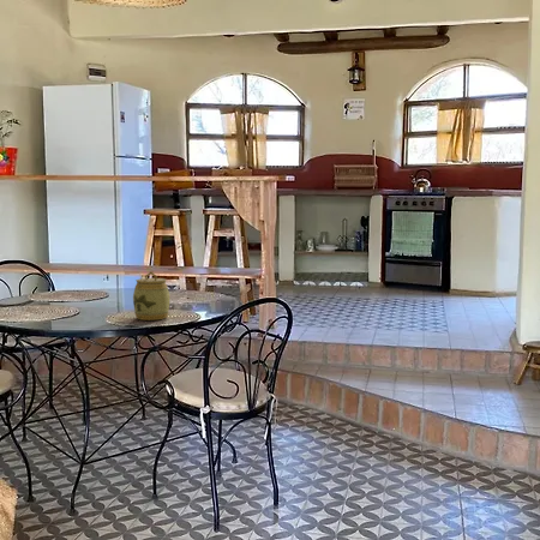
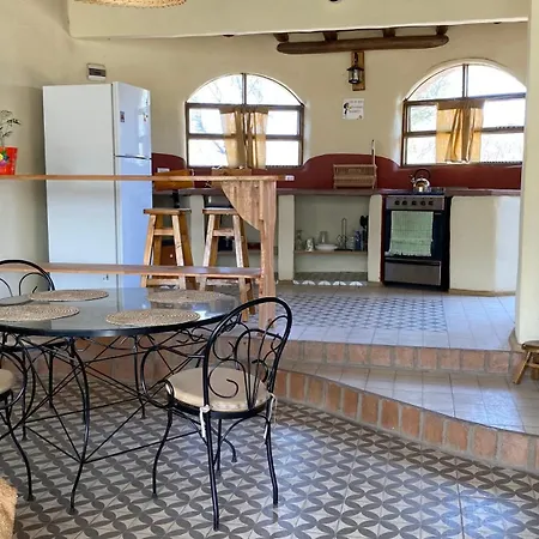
- jar (151, 294)
